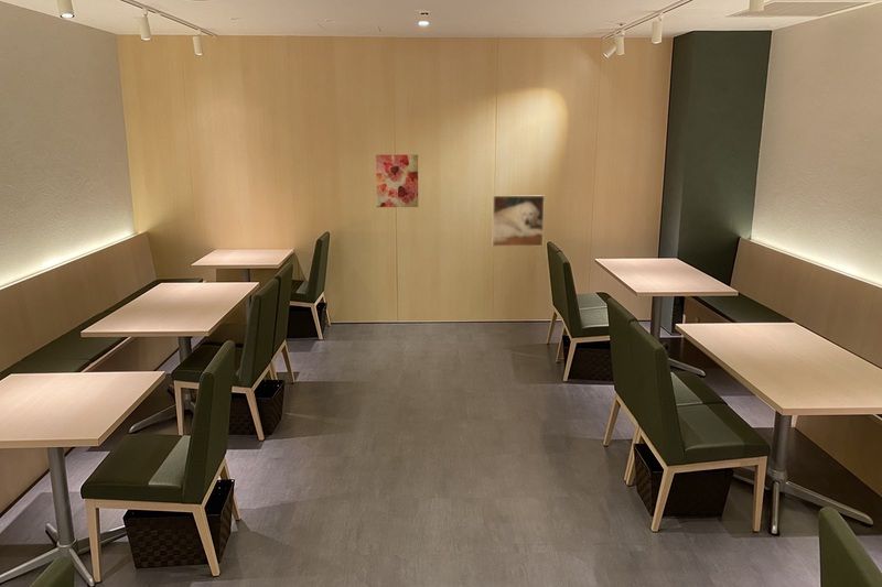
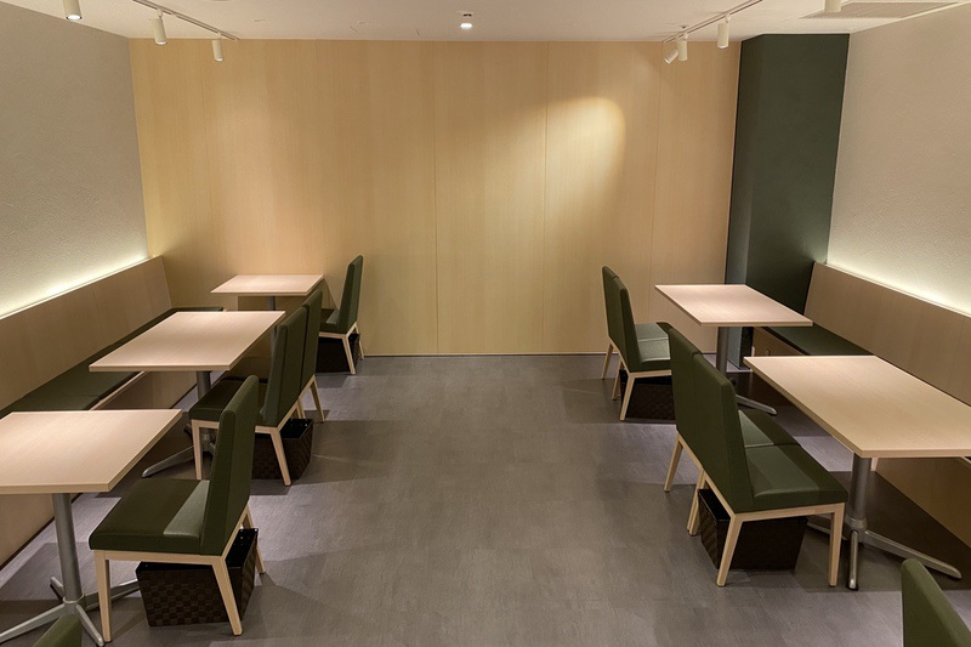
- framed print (517, 220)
- wall art (397, 181)
